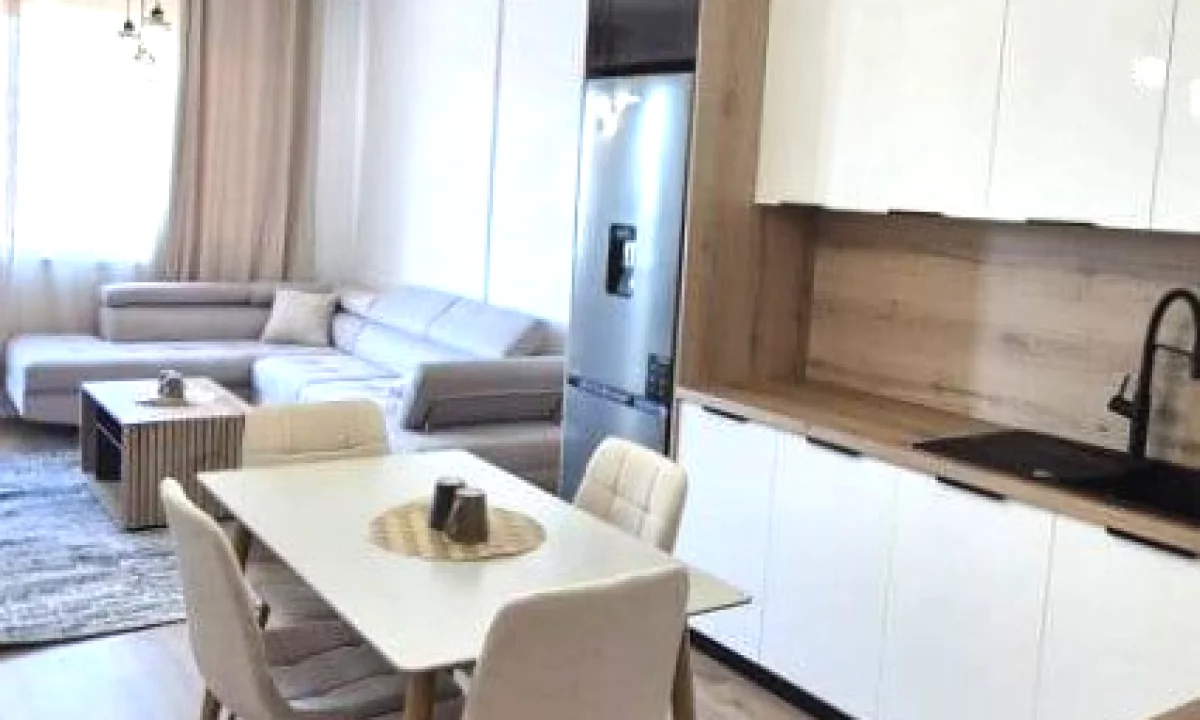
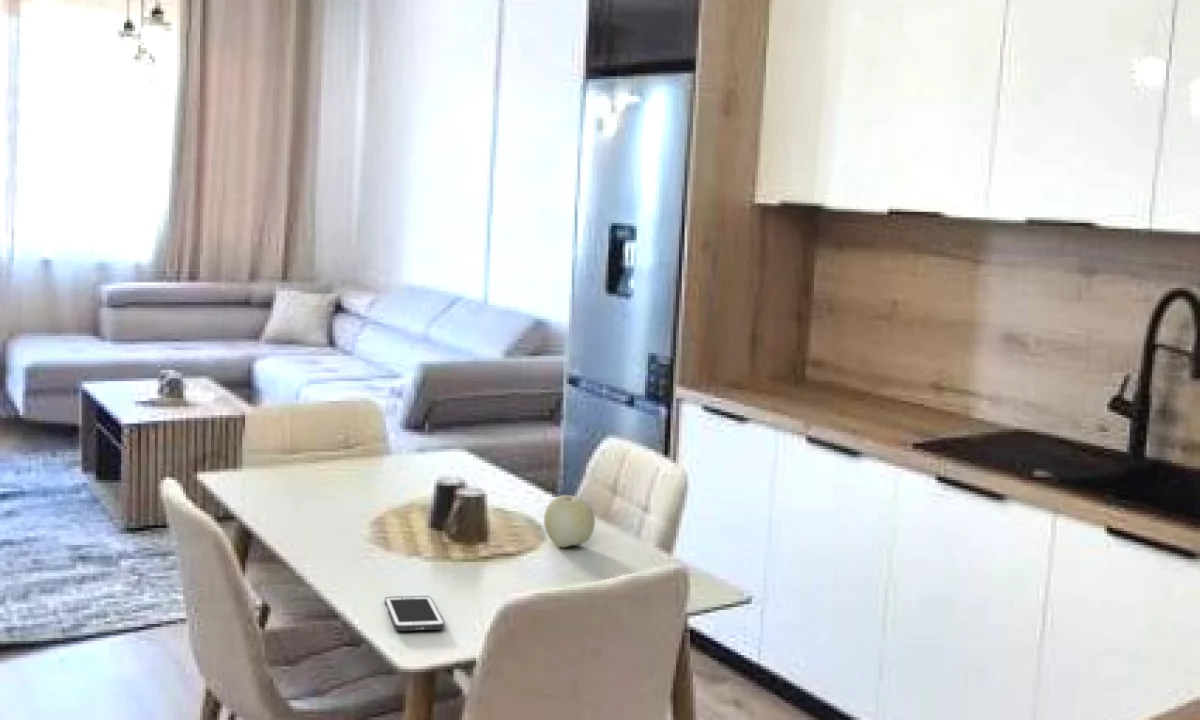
+ fruit (569, 521)
+ cell phone (413, 612)
